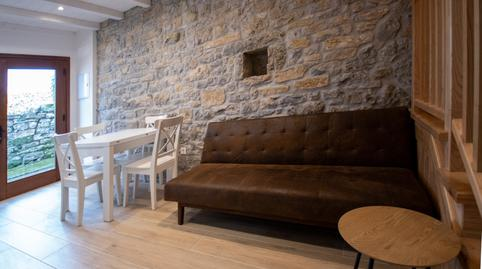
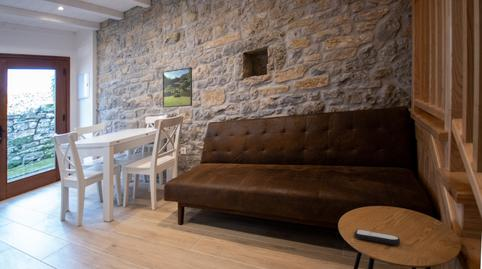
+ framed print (176, 88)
+ remote control (376, 236)
